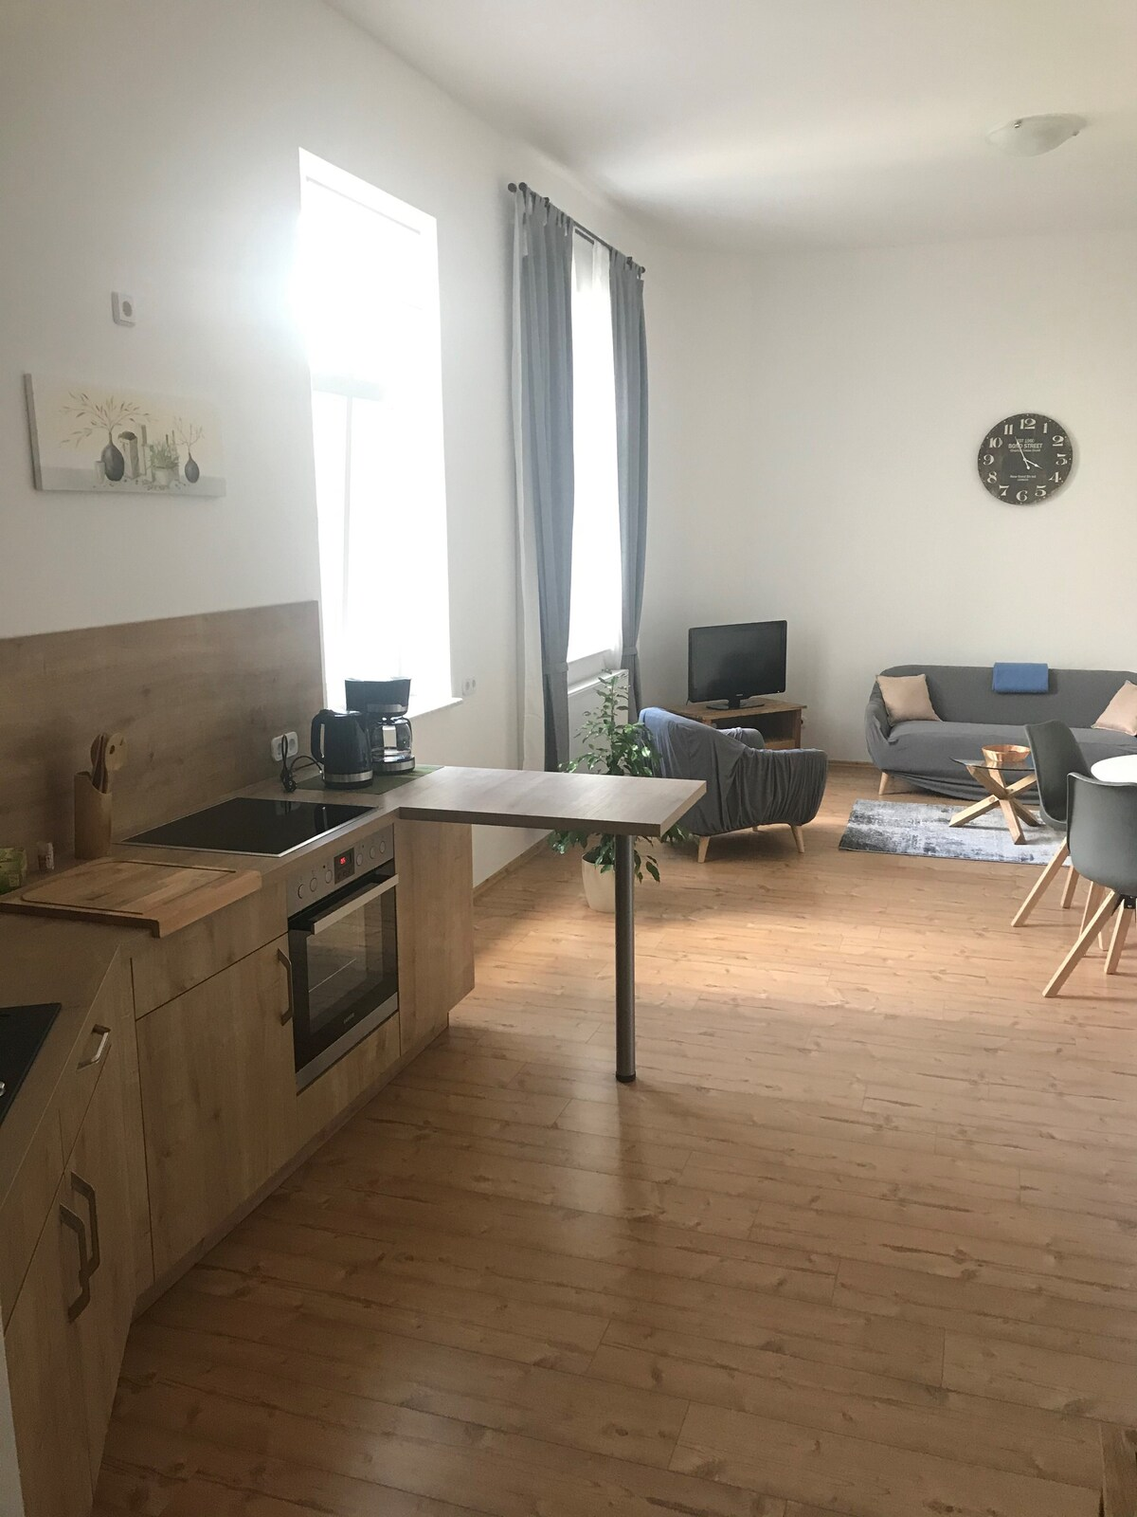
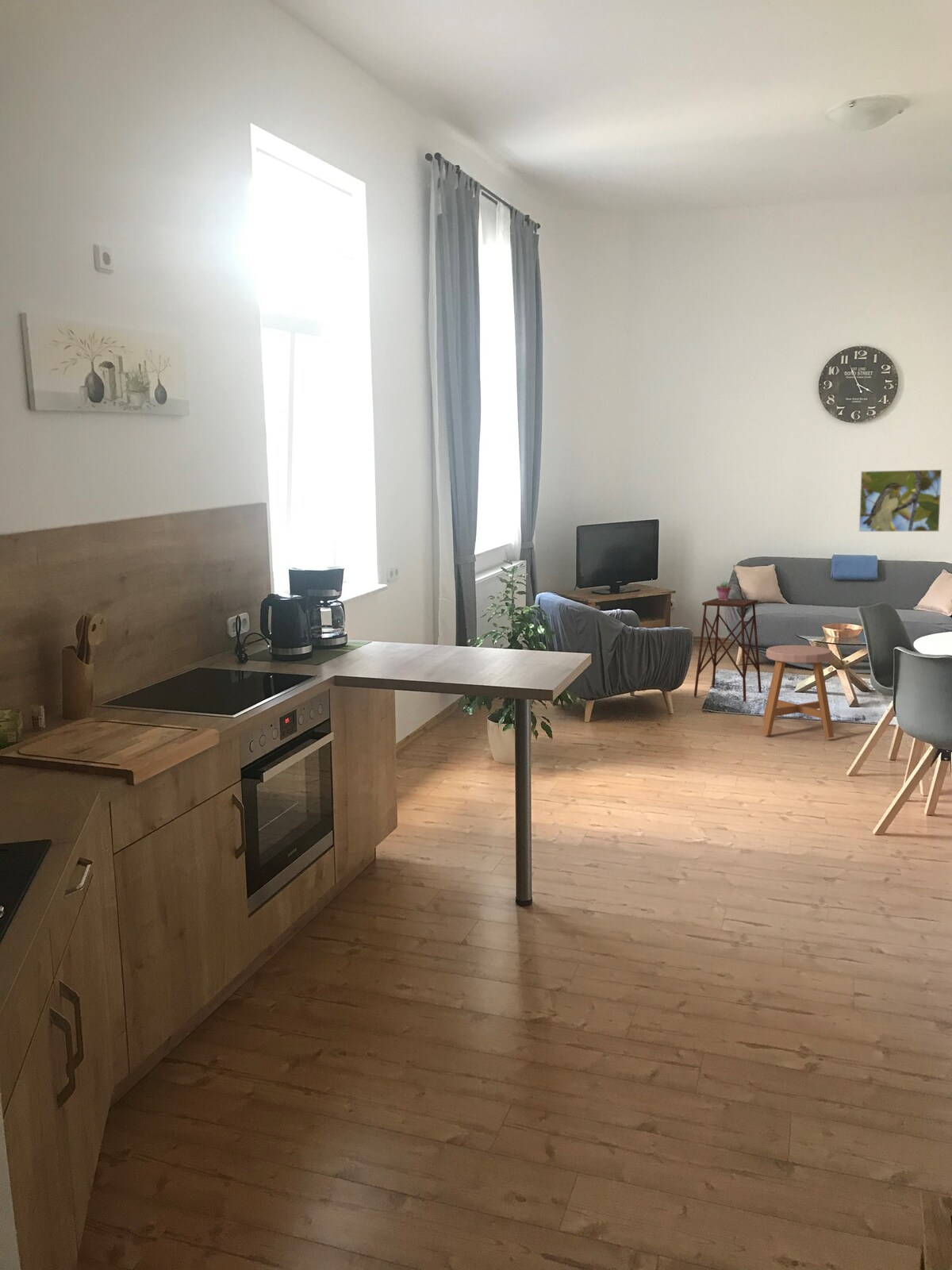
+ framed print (899, 501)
+ stool (793, 703)
+ side table (728, 648)
+ potted succulent (724, 590)
